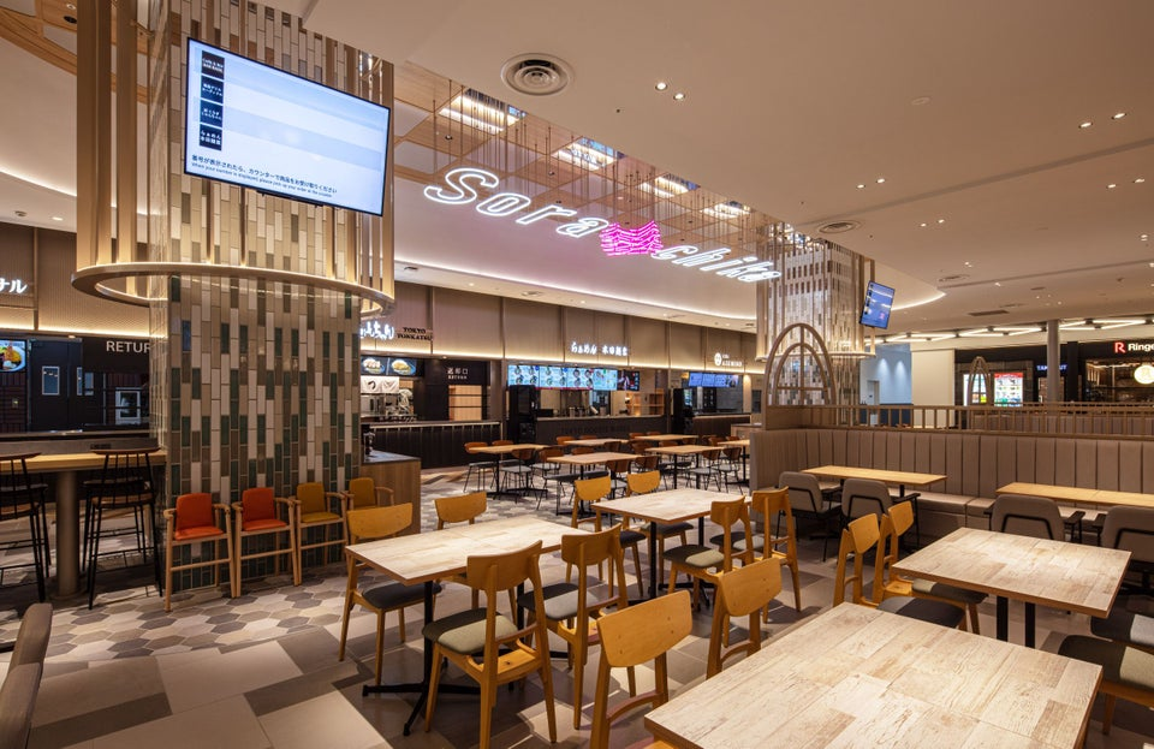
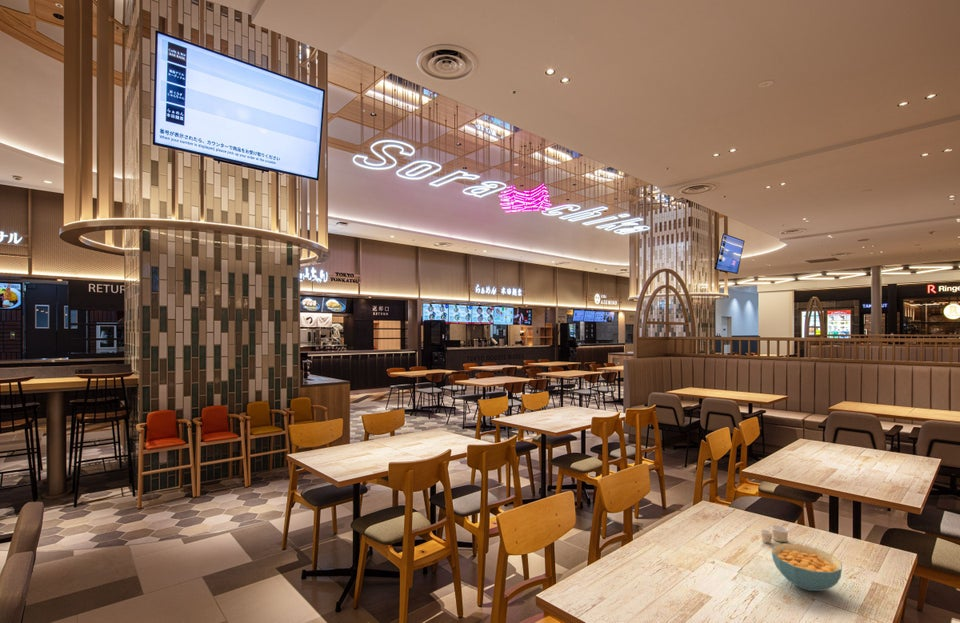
+ cereal bowl (806, 571)
+ paper cup (774, 534)
